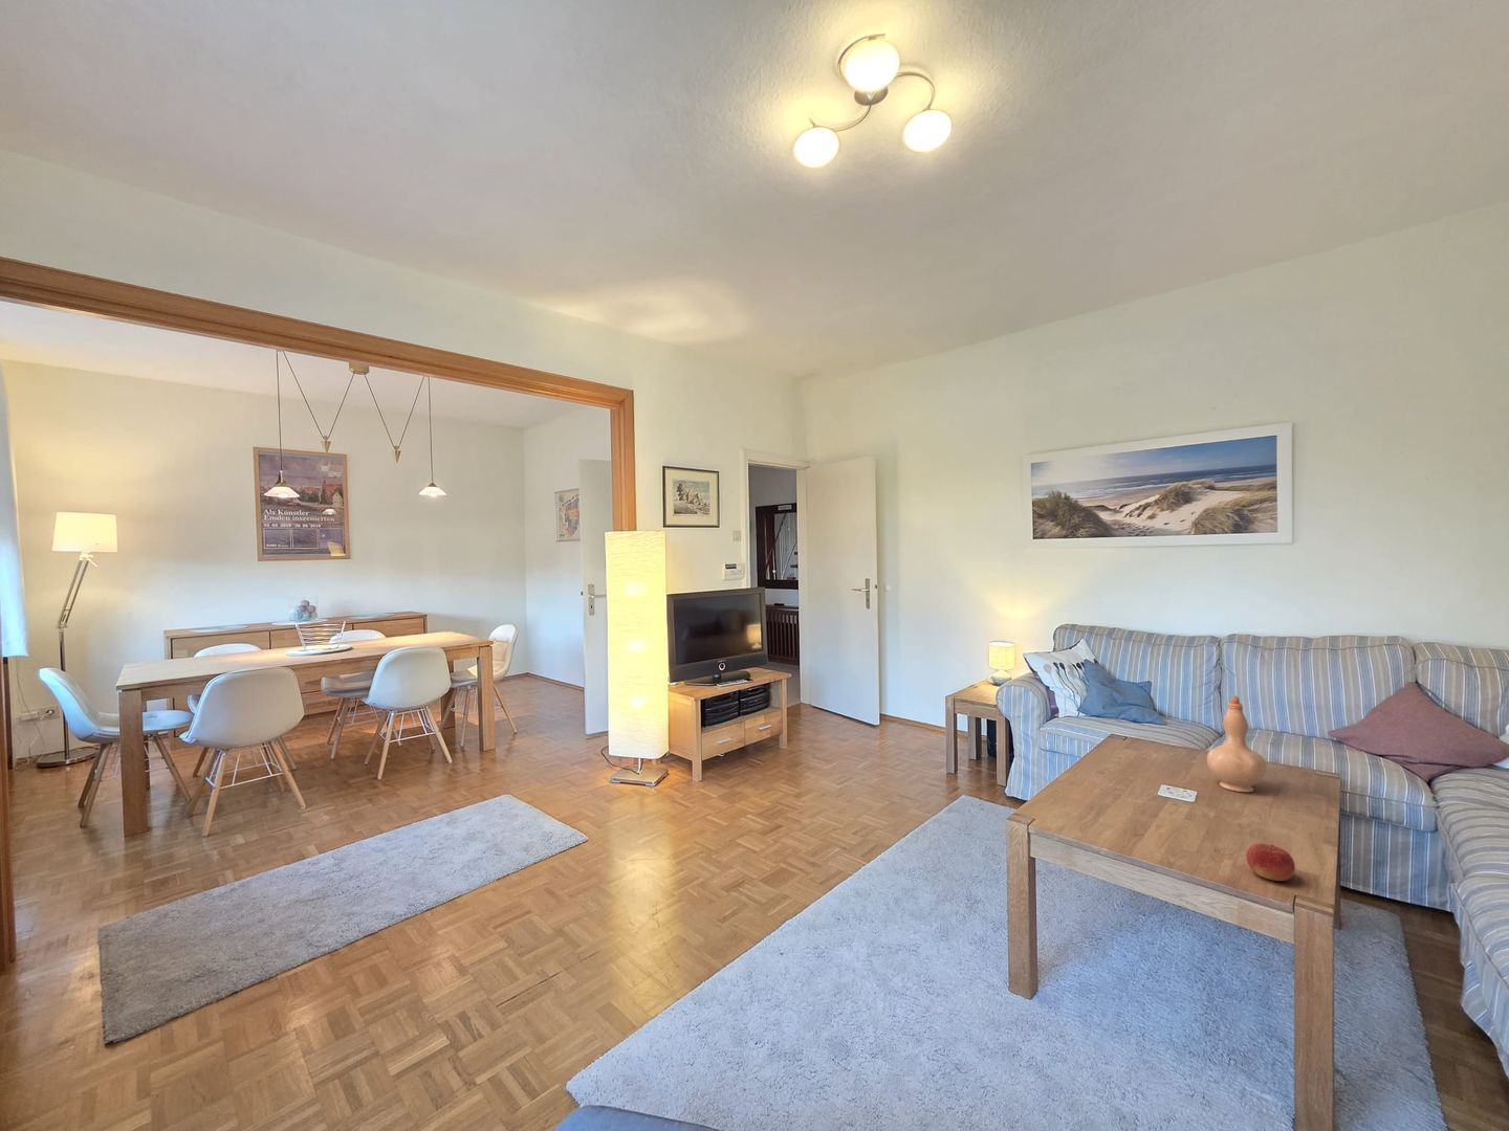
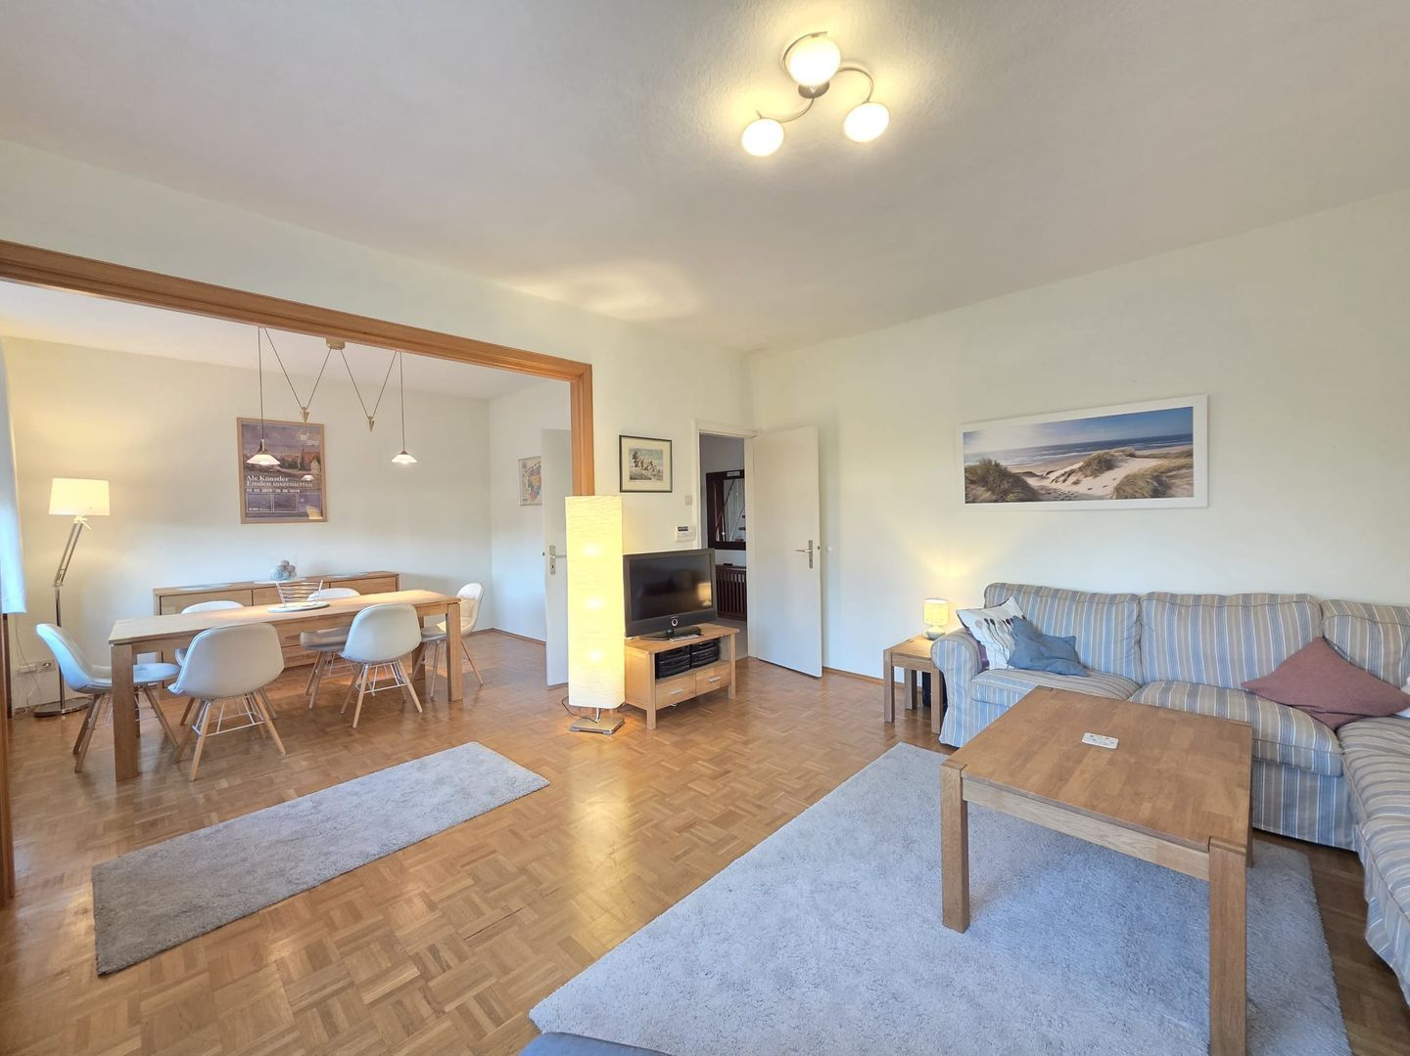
- vase (1235, 740)
- fruit (1270, 860)
